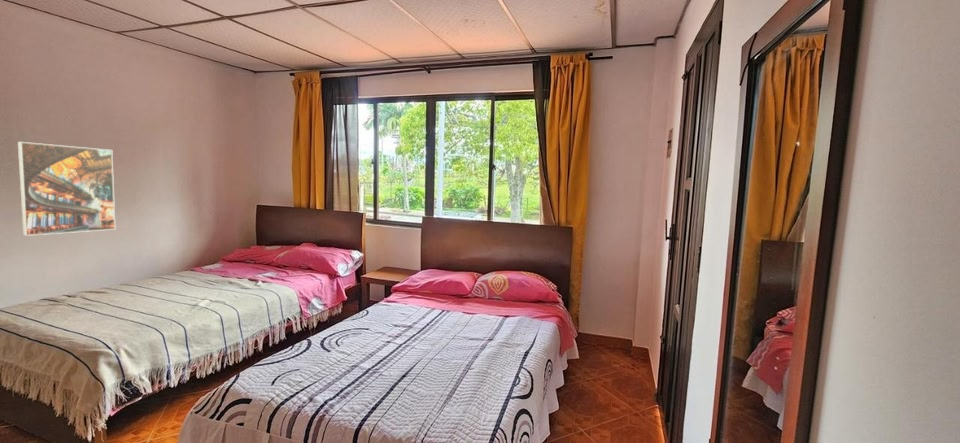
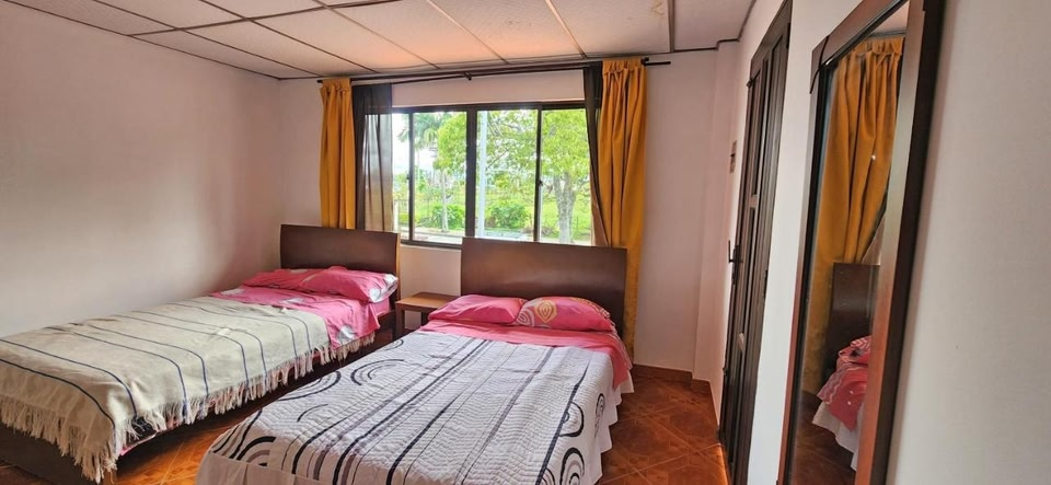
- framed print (71, 189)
